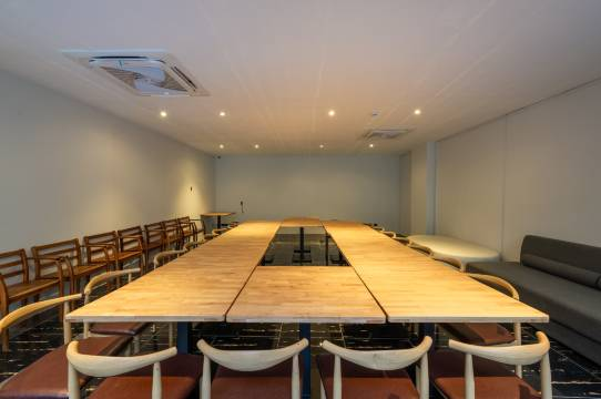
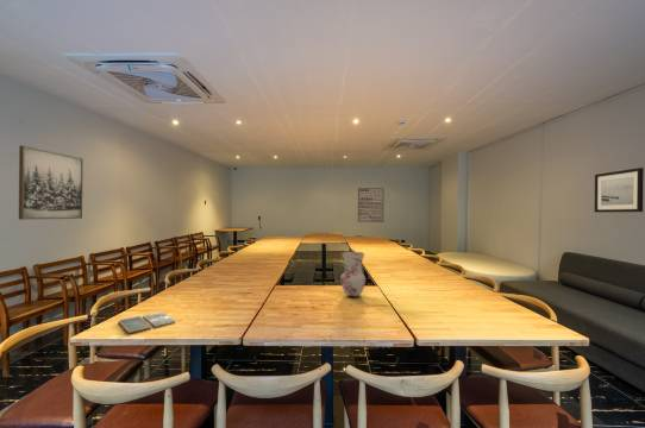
+ drink coaster (146, 320)
+ wall art (54, 185)
+ vase (352, 273)
+ wall art (616, 191)
+ wall art (370, 204)
